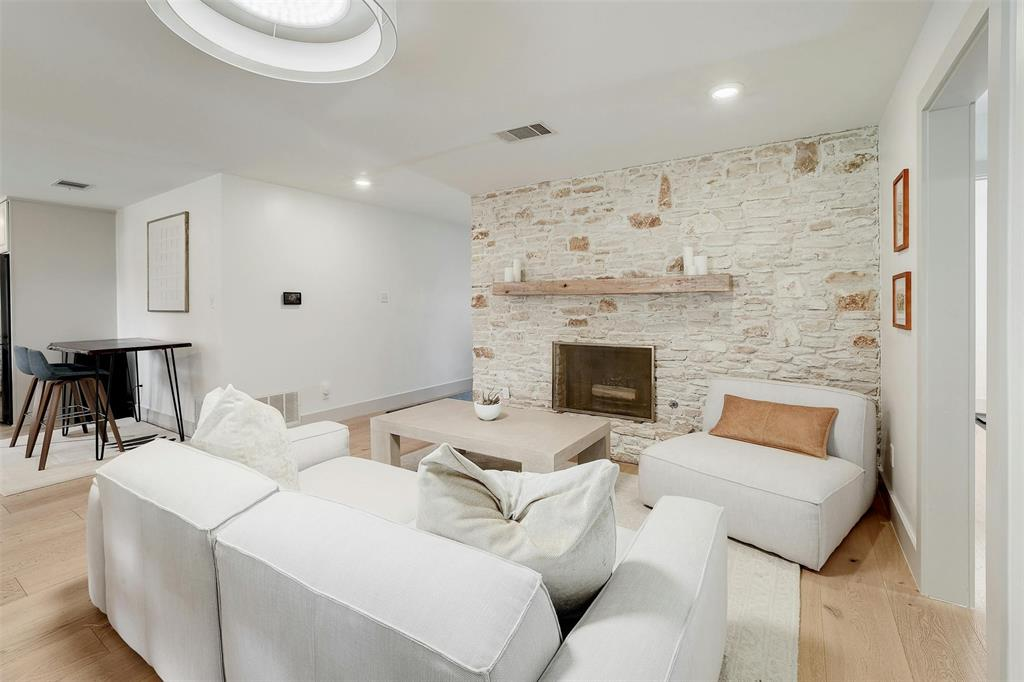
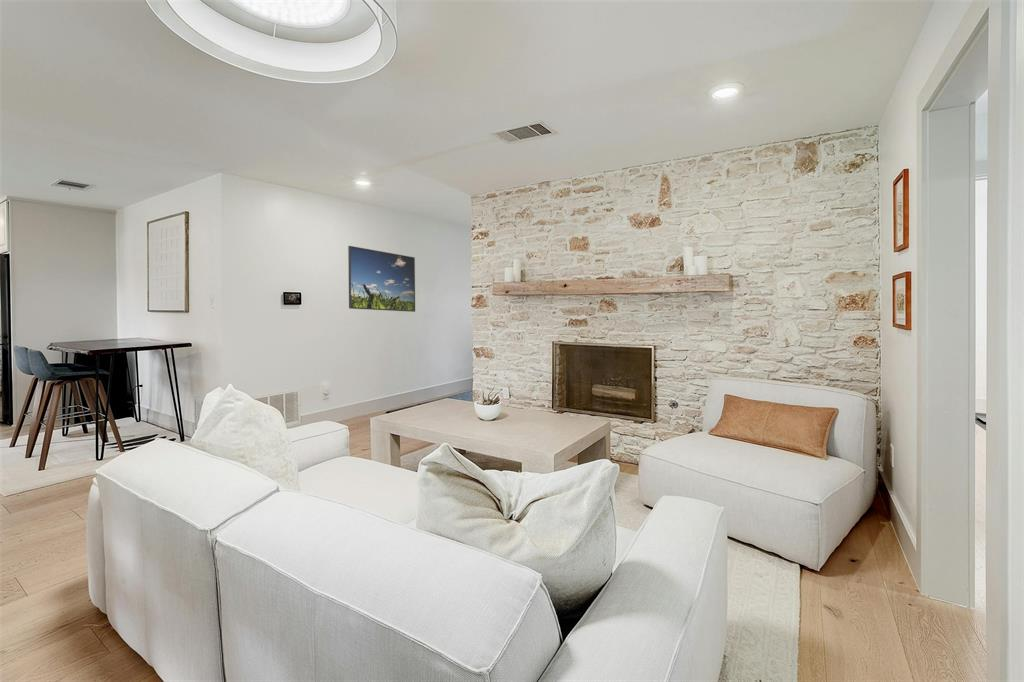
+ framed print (384, 281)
